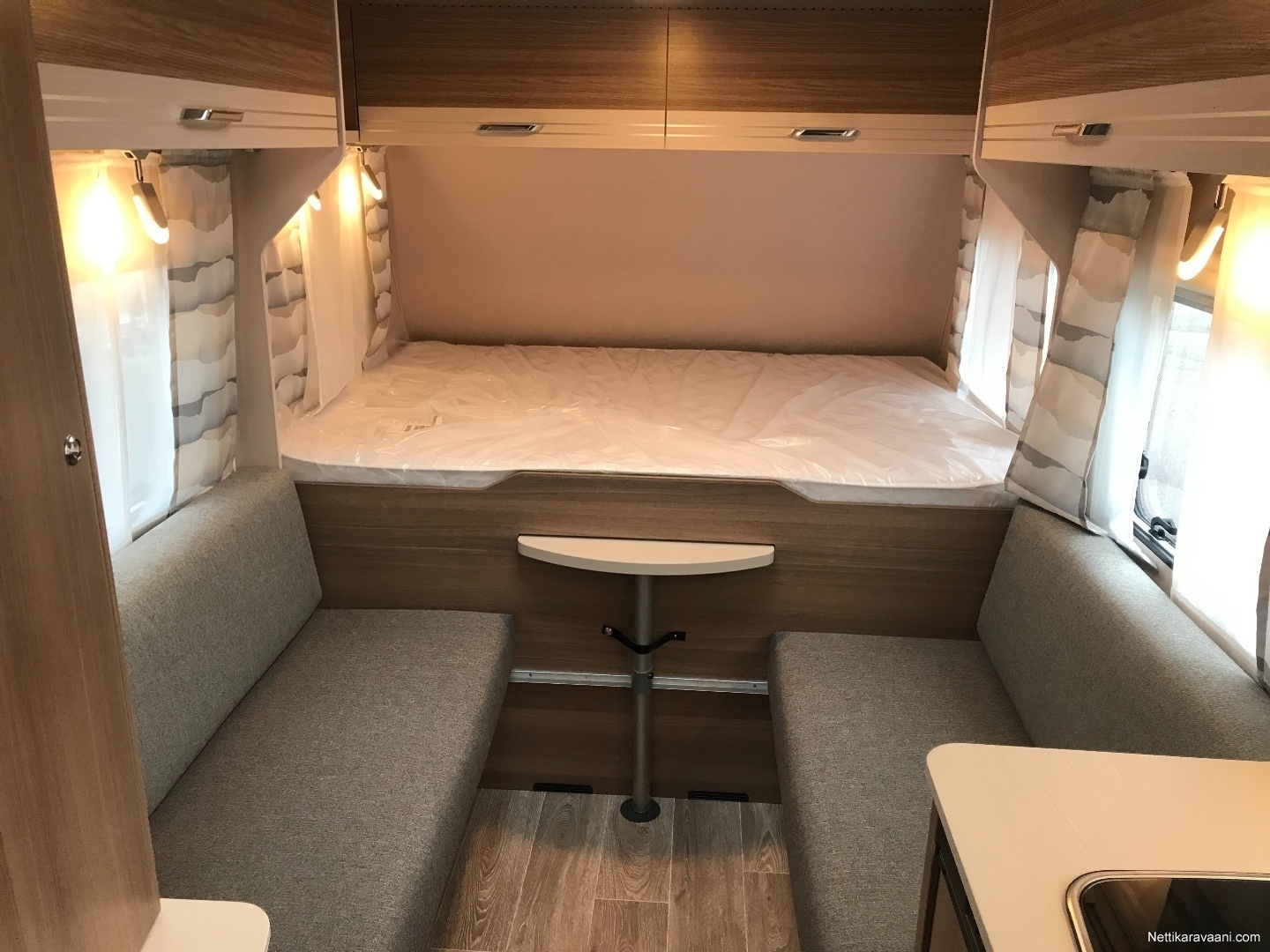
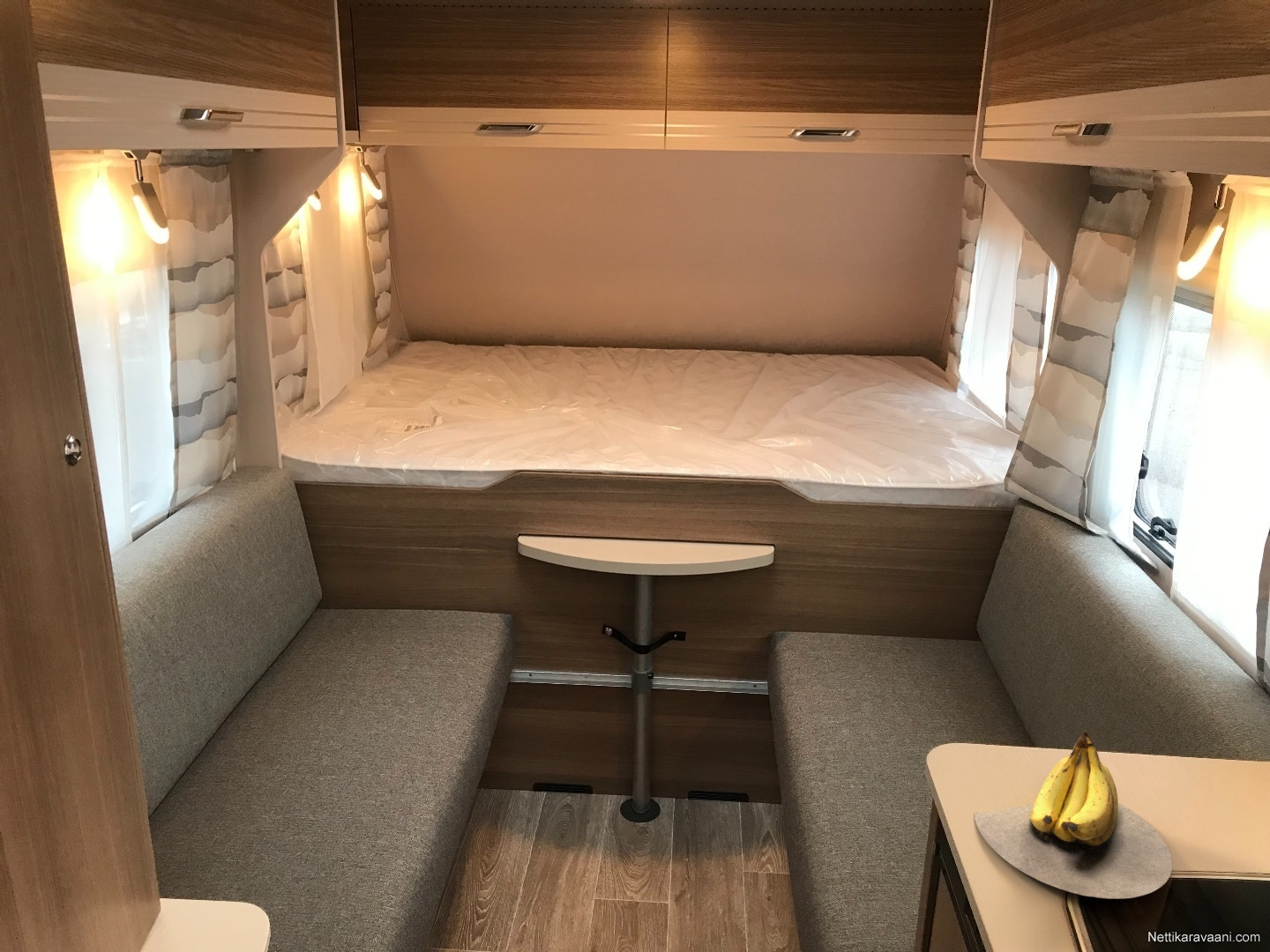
+ banana (1076, 794)
